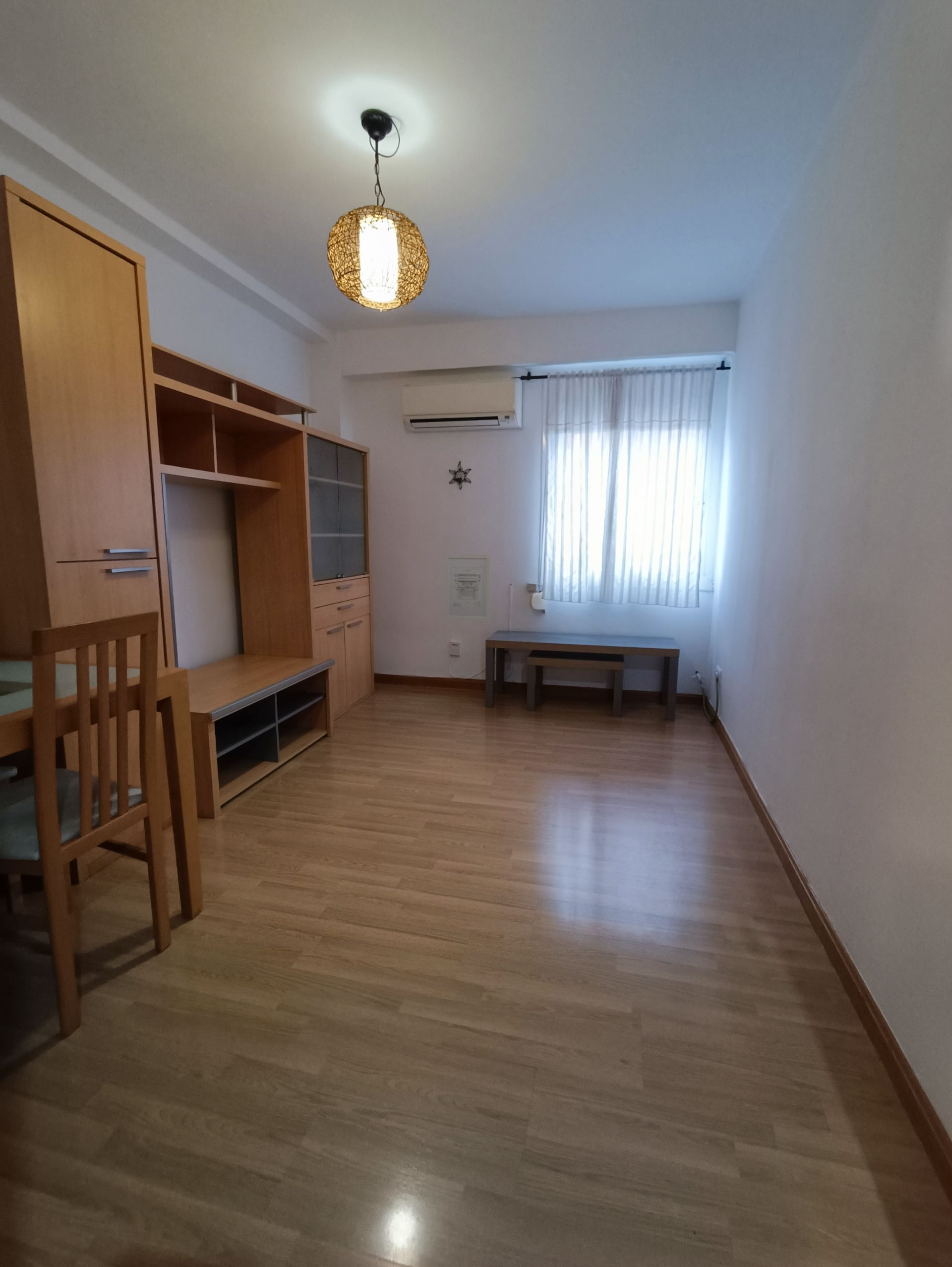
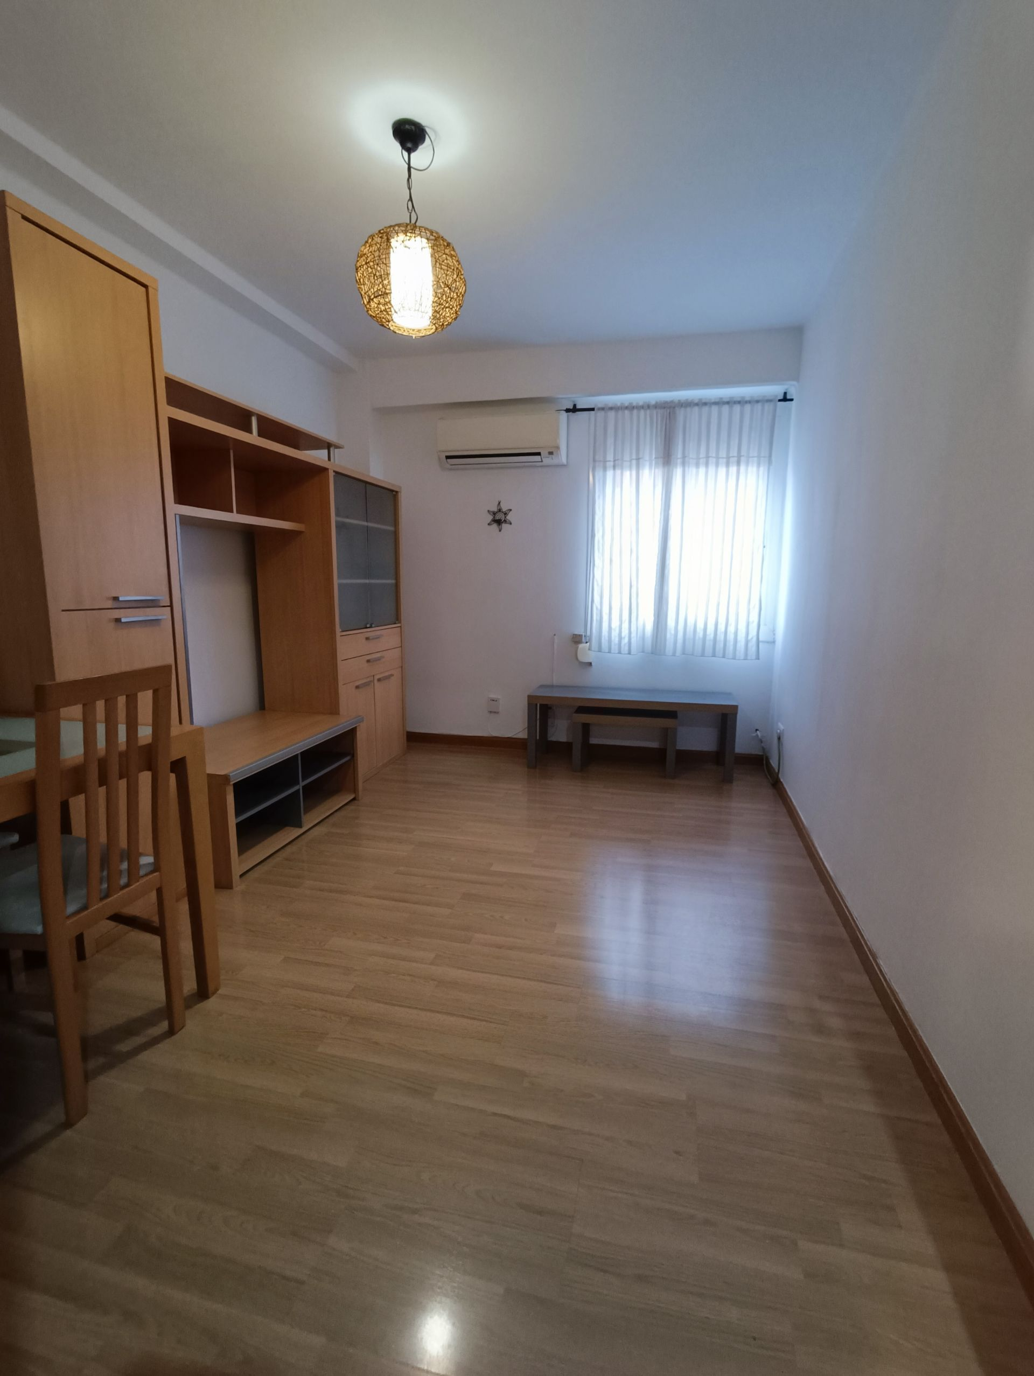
- wall art (467, 588)
